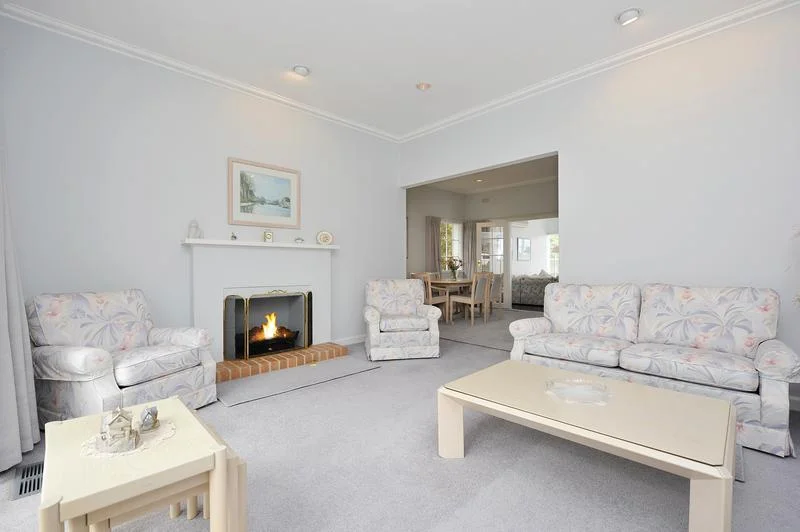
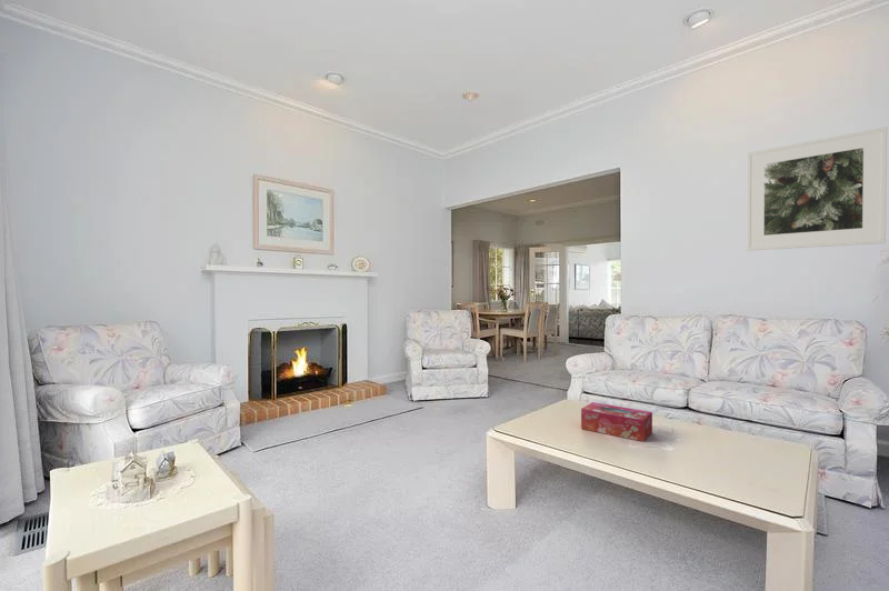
+ tissue box (616, 420)
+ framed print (810, 194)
